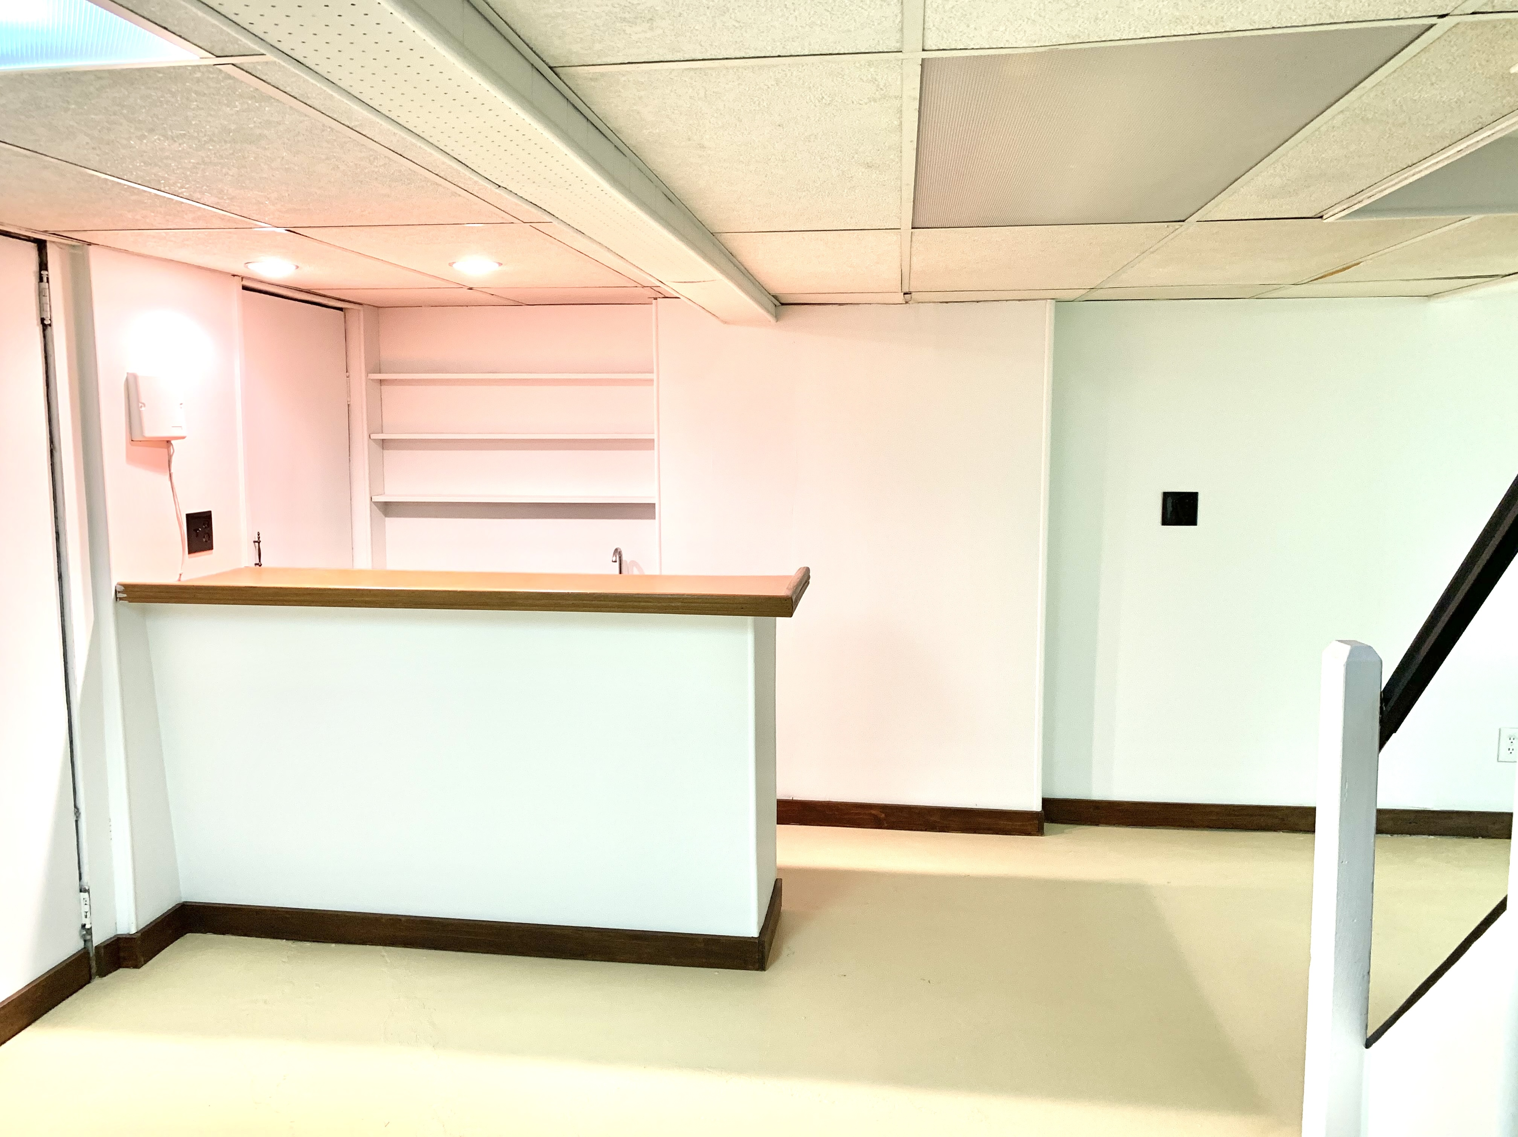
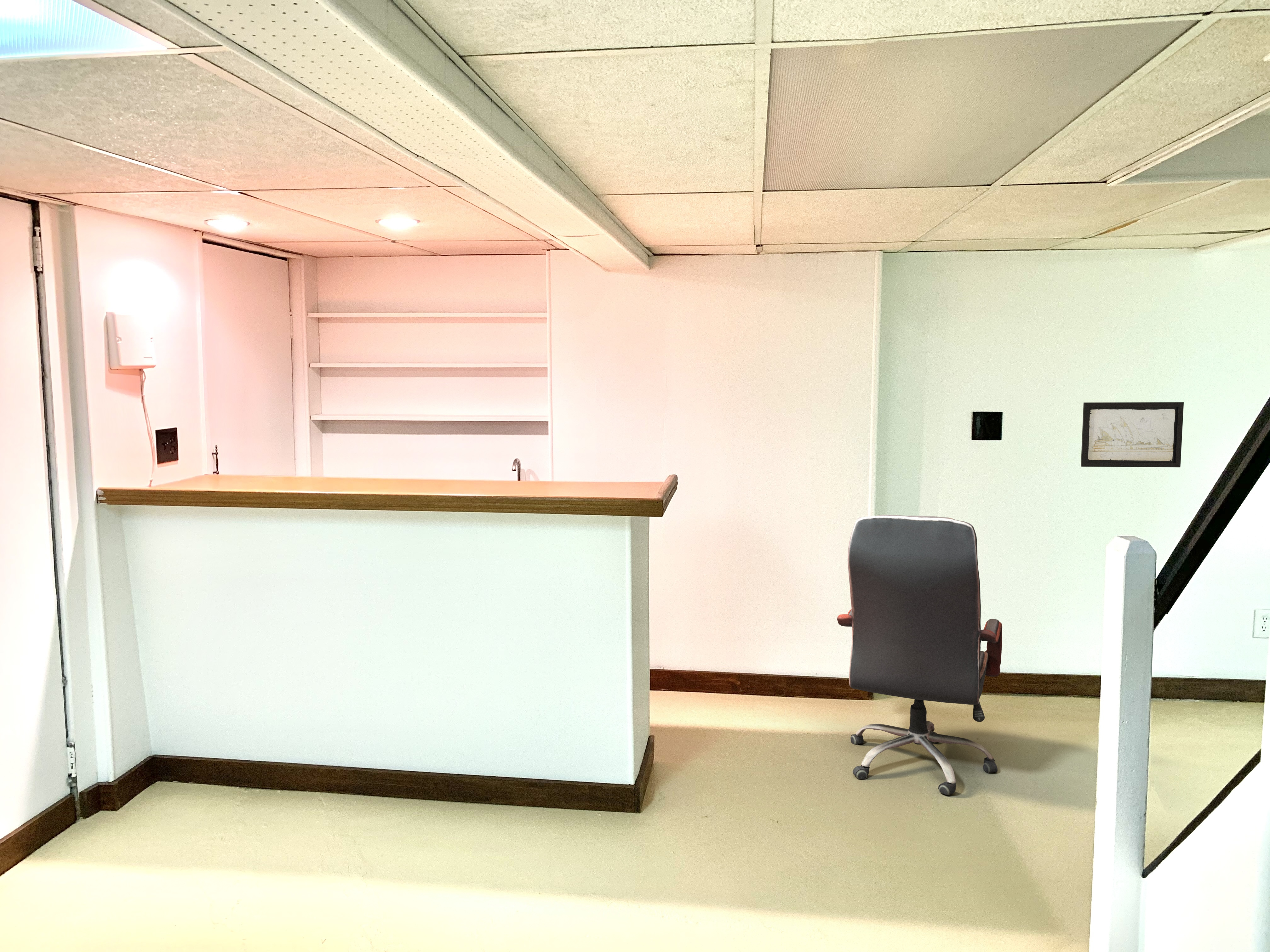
+ wall art (1131, 434)
+ office chair (919, 639)
